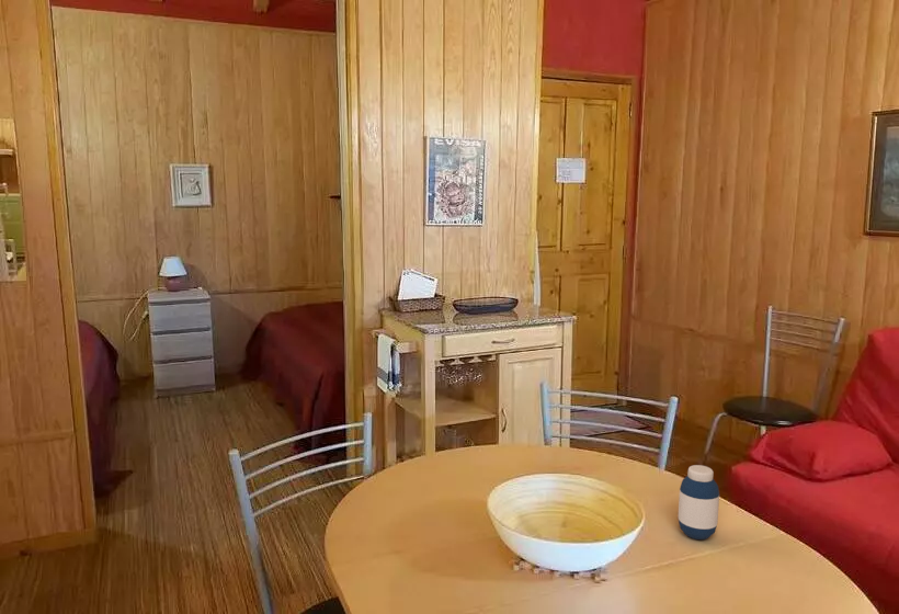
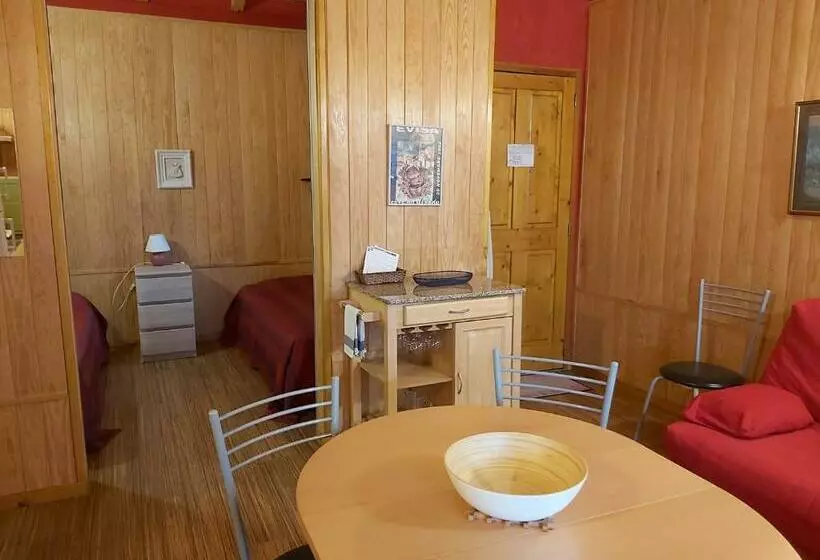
- medicine bottle (698, 502)
